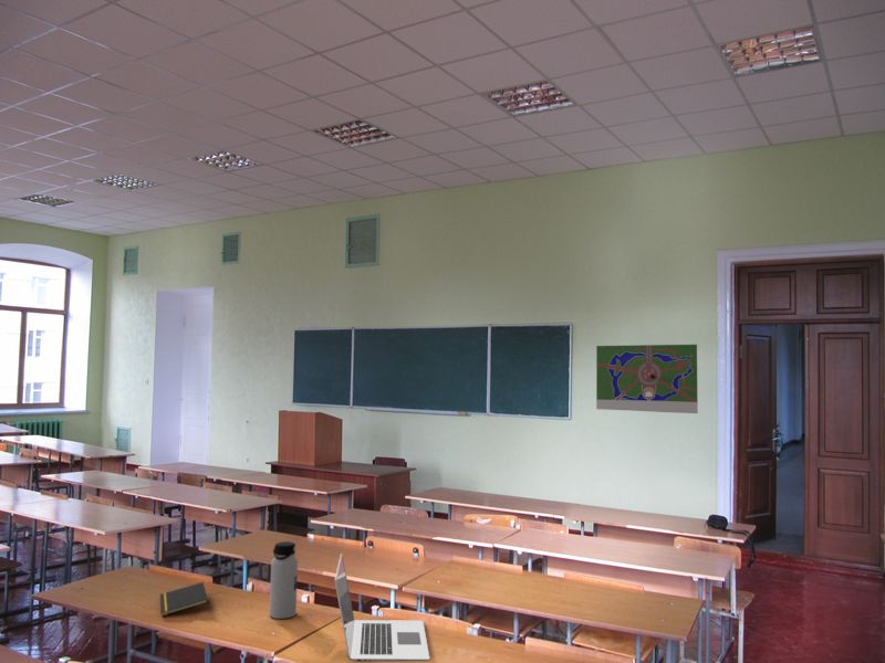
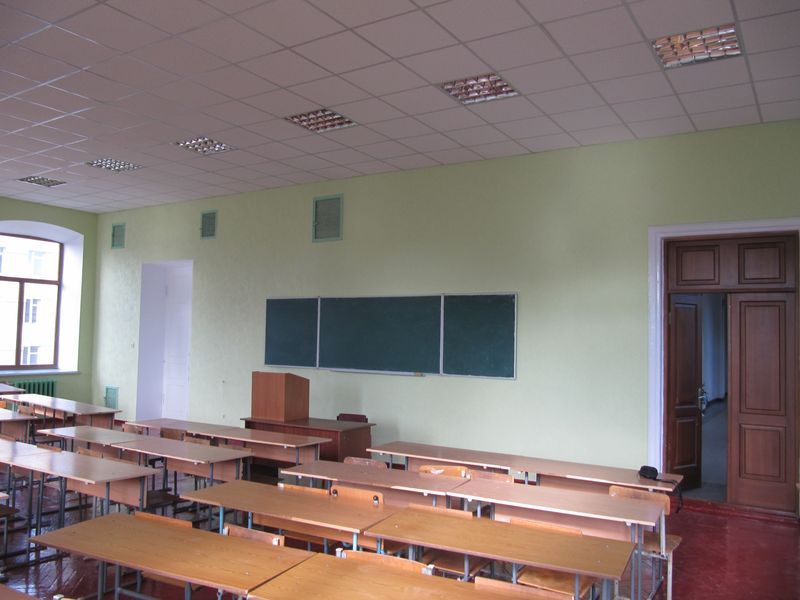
- water bottle (283, 578)
- road map (644, 378)
- laptop (382, 620)
- notepad (183, 598)
